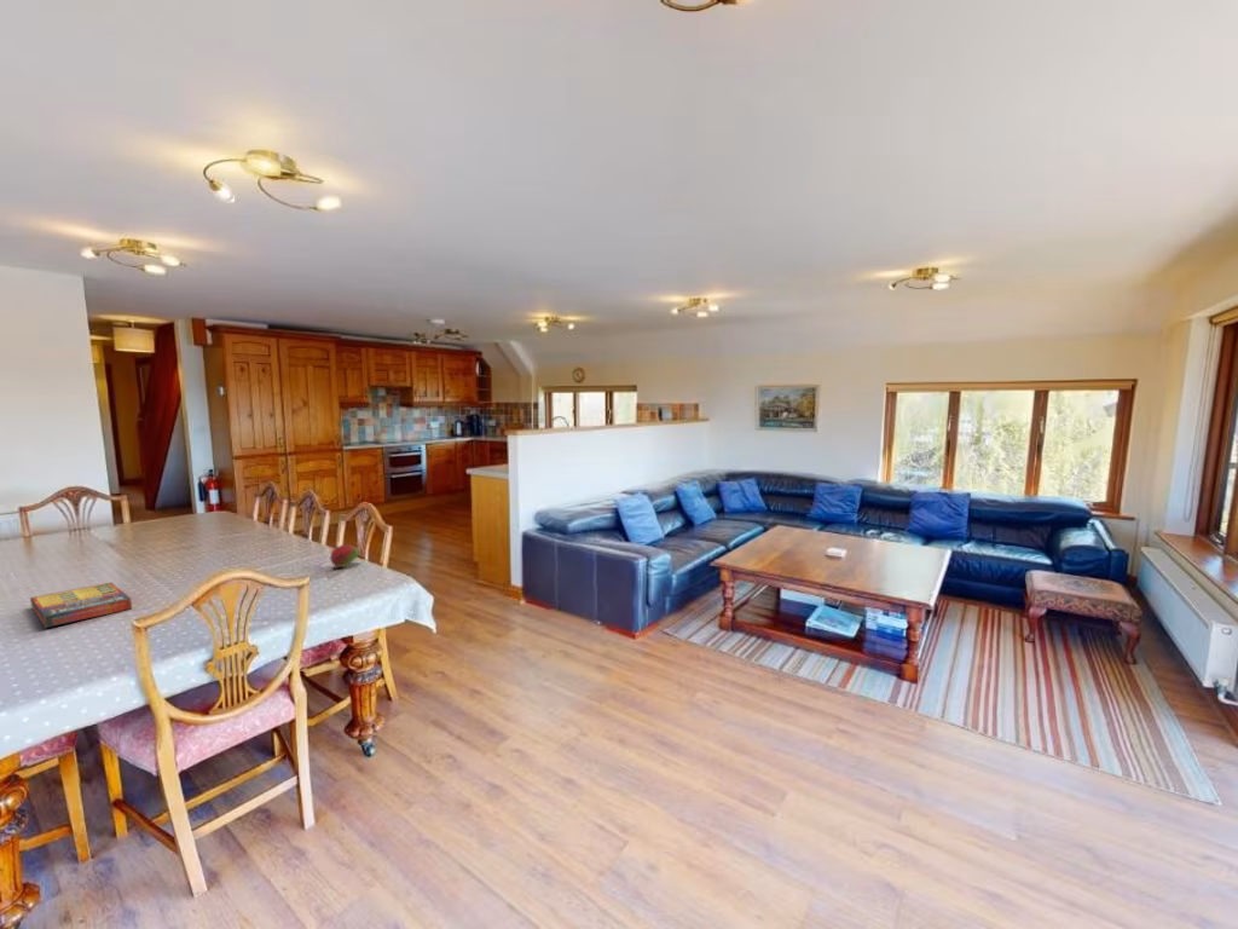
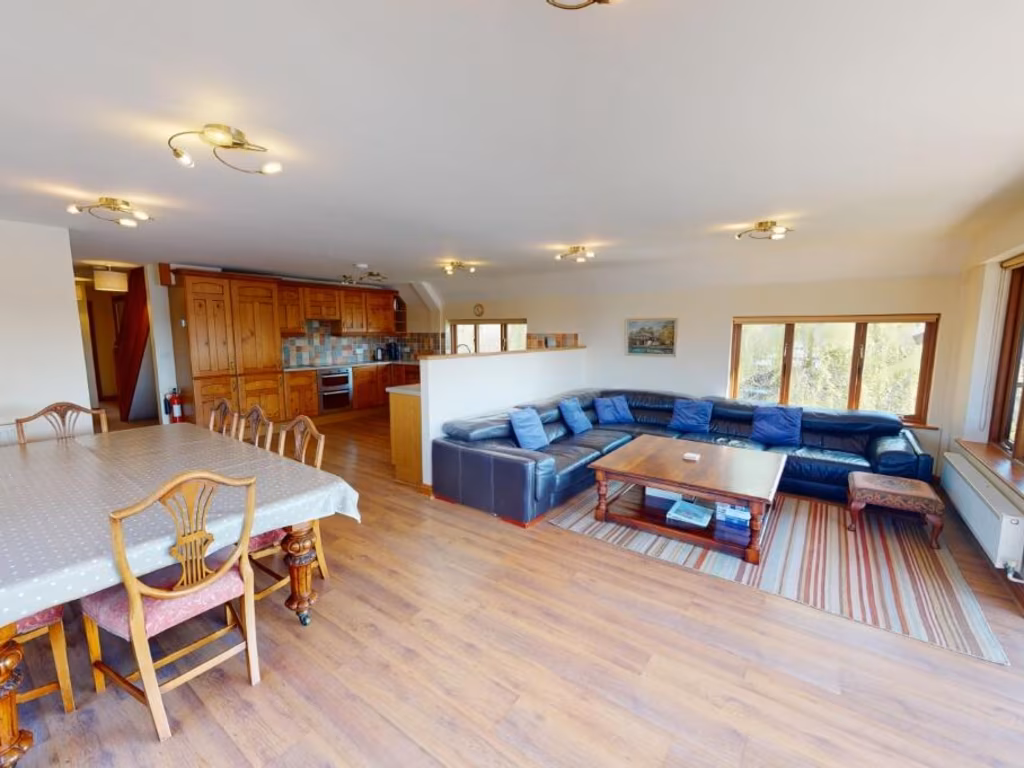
- game compilation box (81, 602)
- fruit (345, 555)
